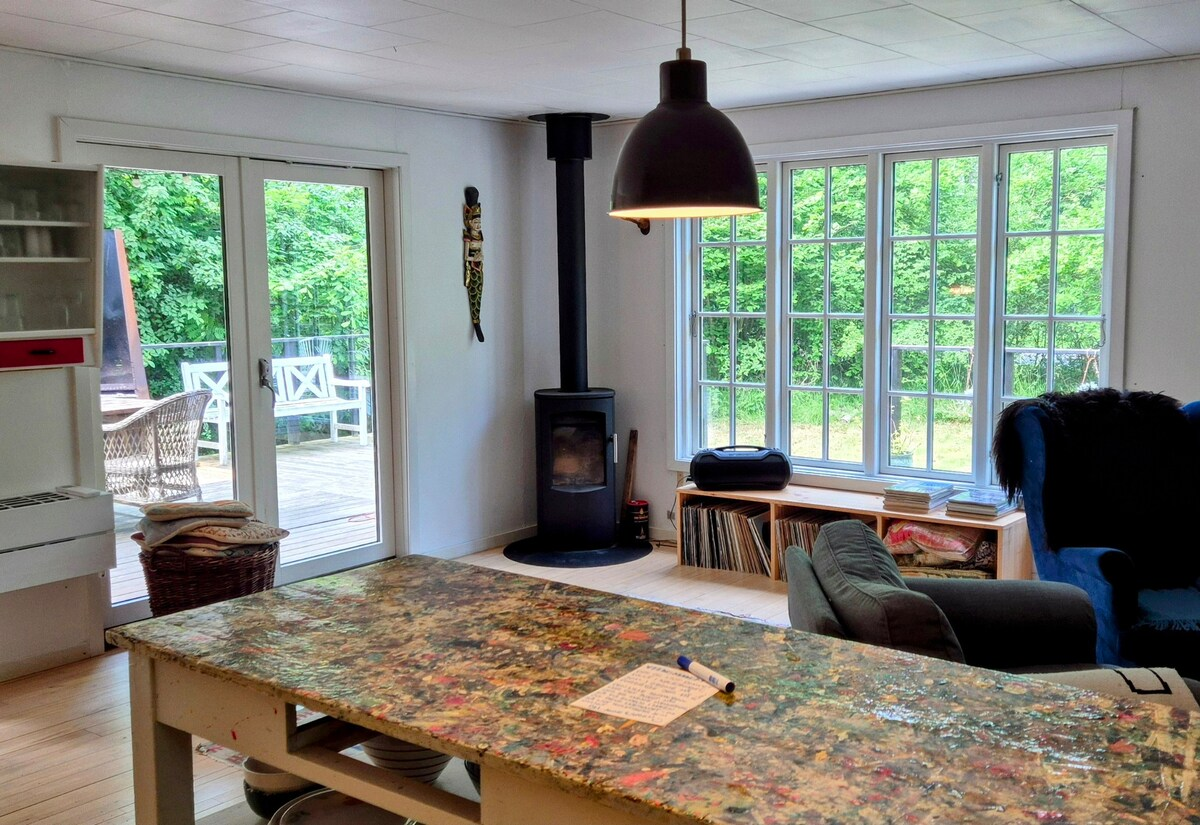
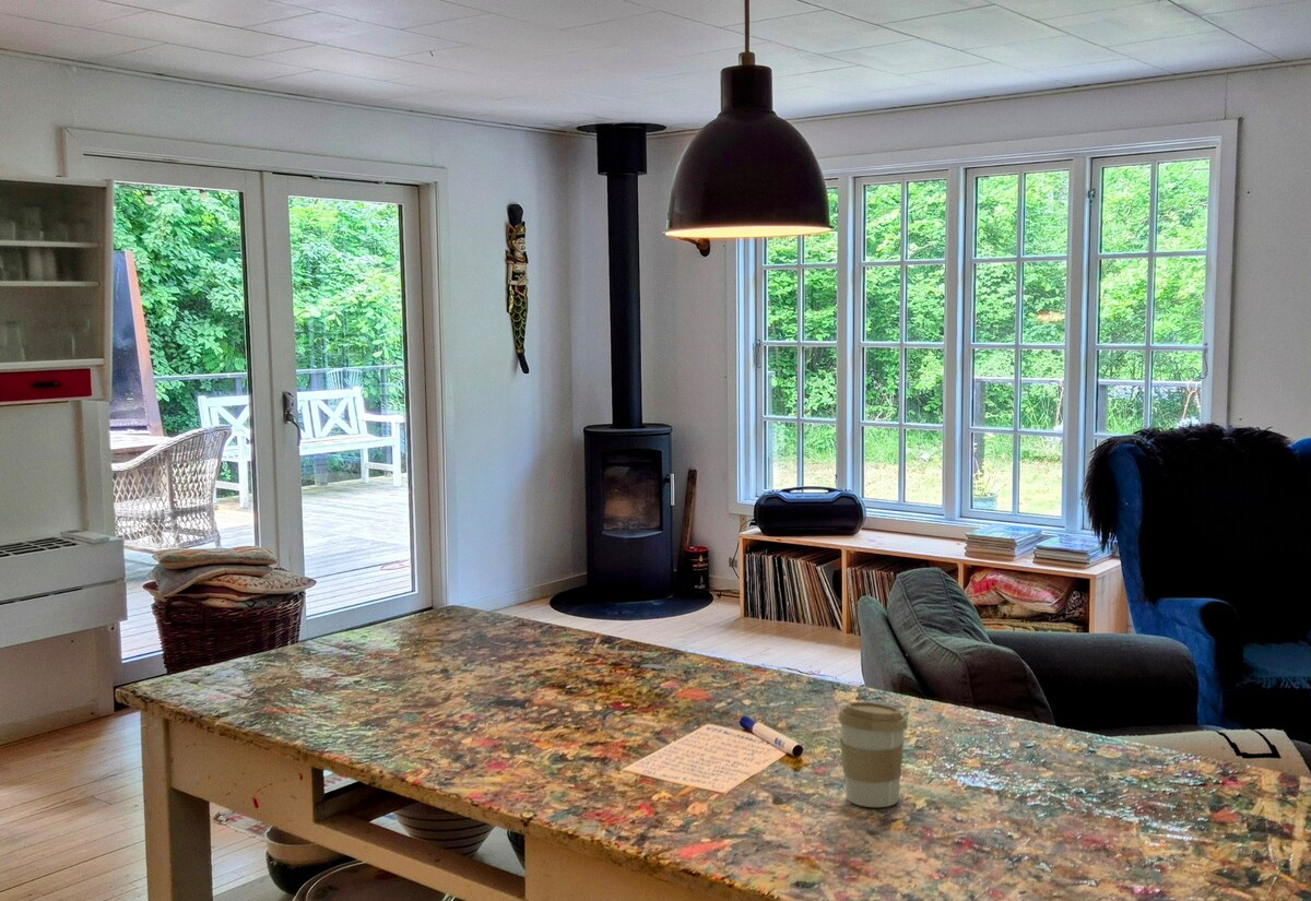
+ coffee cup (872, 750)
